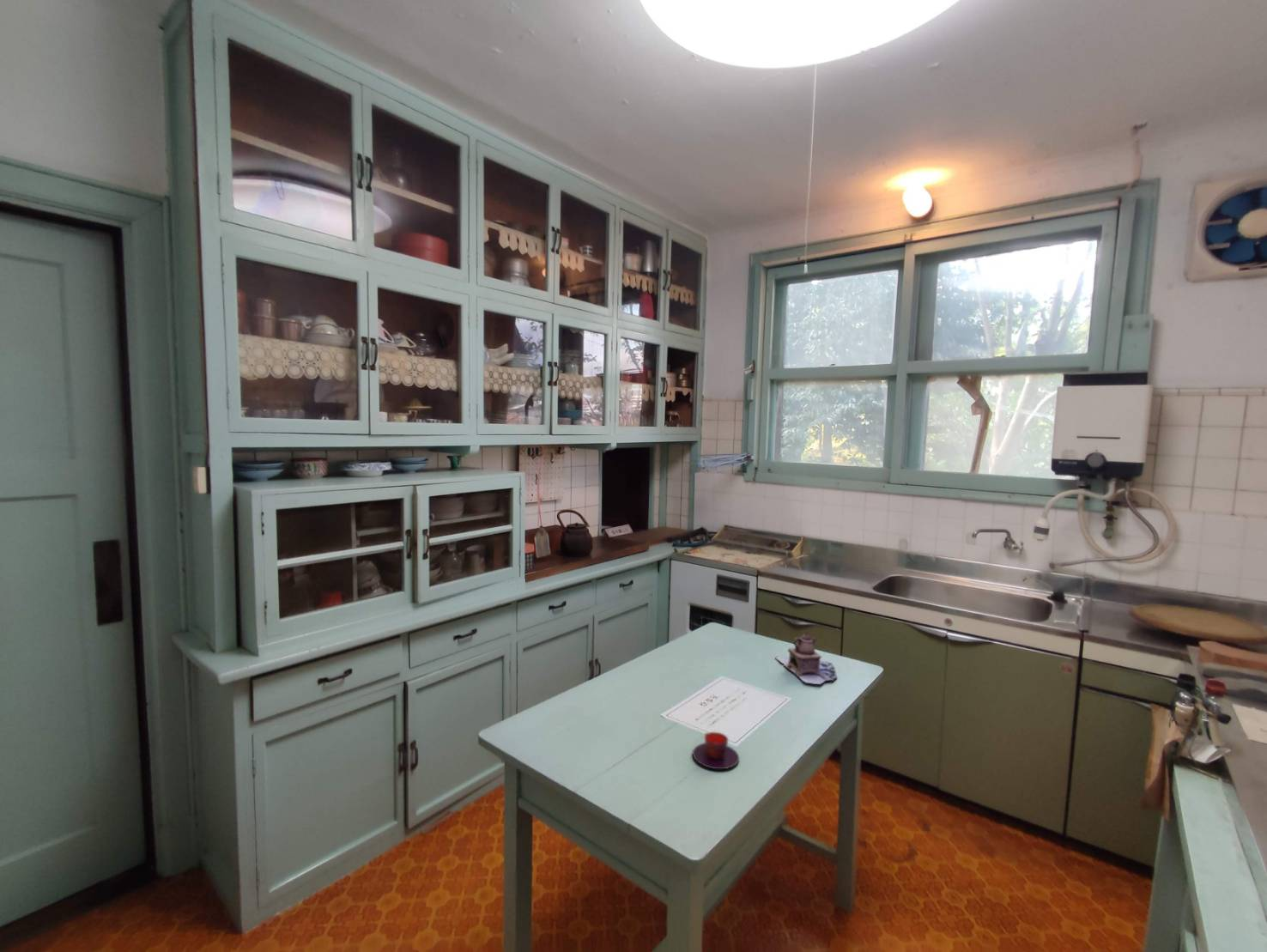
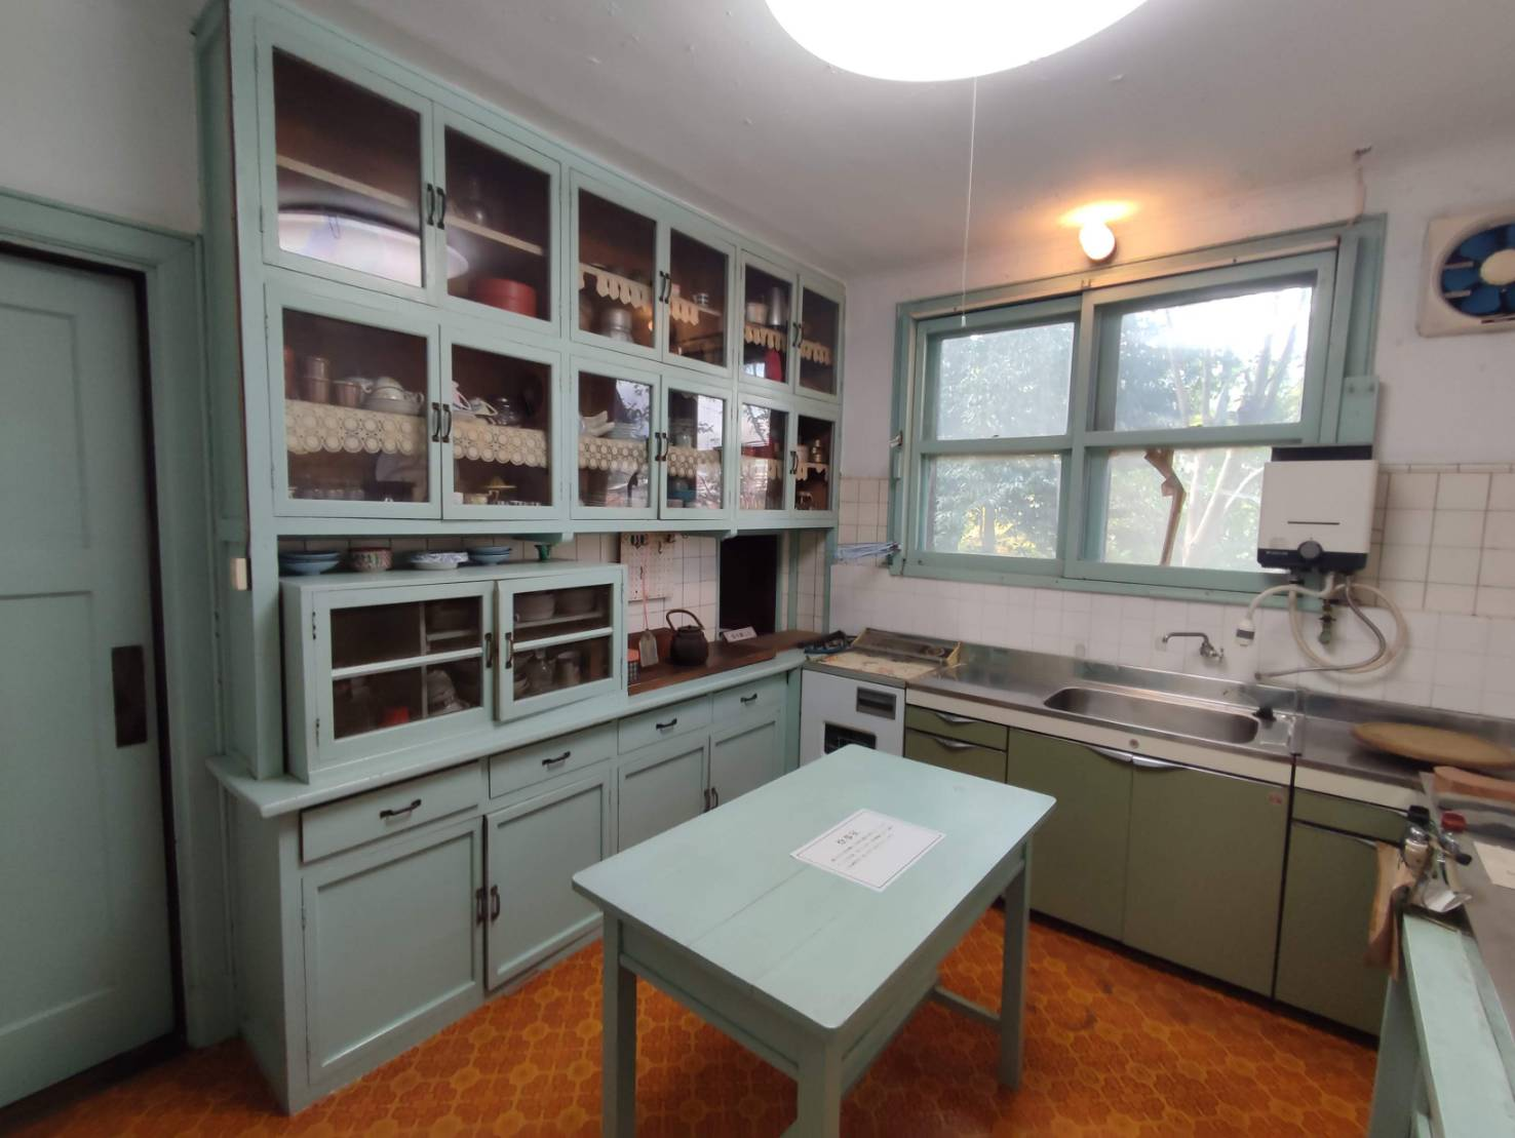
- teapot (807, 652)
- teacup (716, 748)
